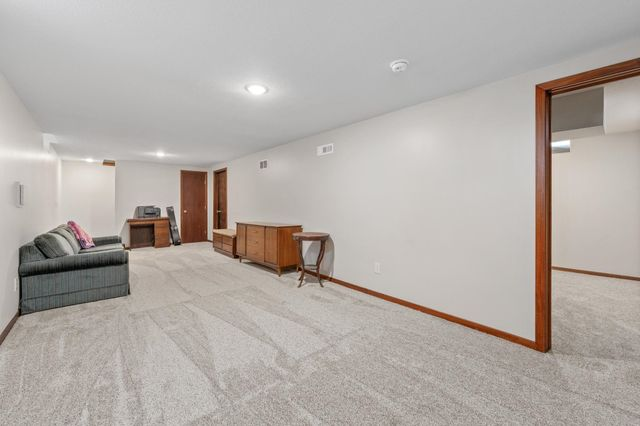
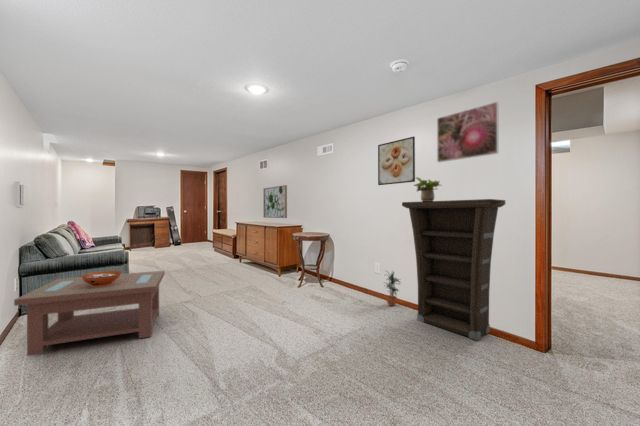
+ decorative bowl (101, 279)
+ potted plant (393, 288)
+ coffee table (104, 306)
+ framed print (395, 162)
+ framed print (465, 134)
+ wall art (274, 202)
+ cabinet (449, 264)
+ potted plant (427, 189)
